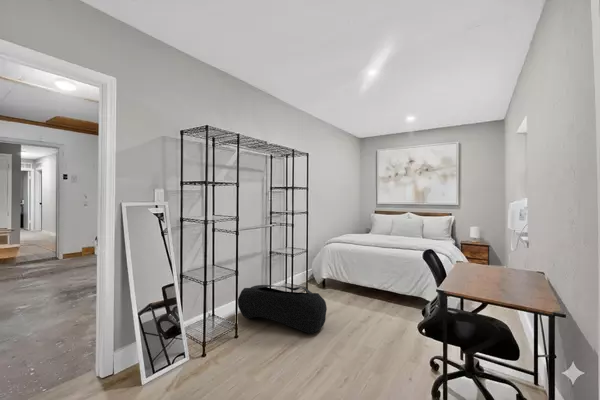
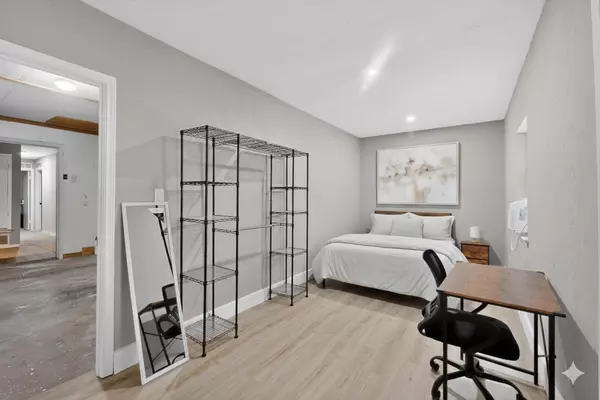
- bag (281, 304)
